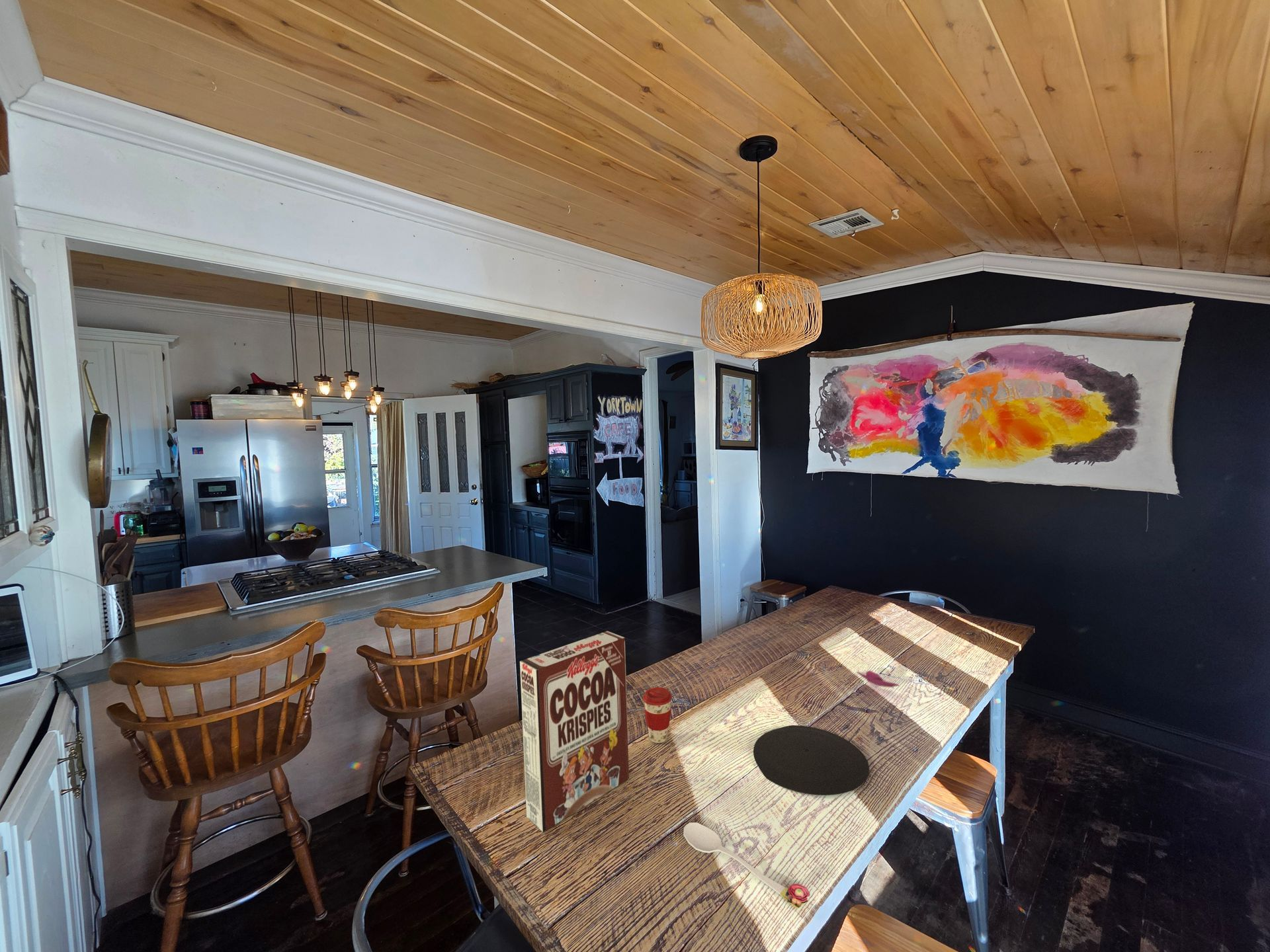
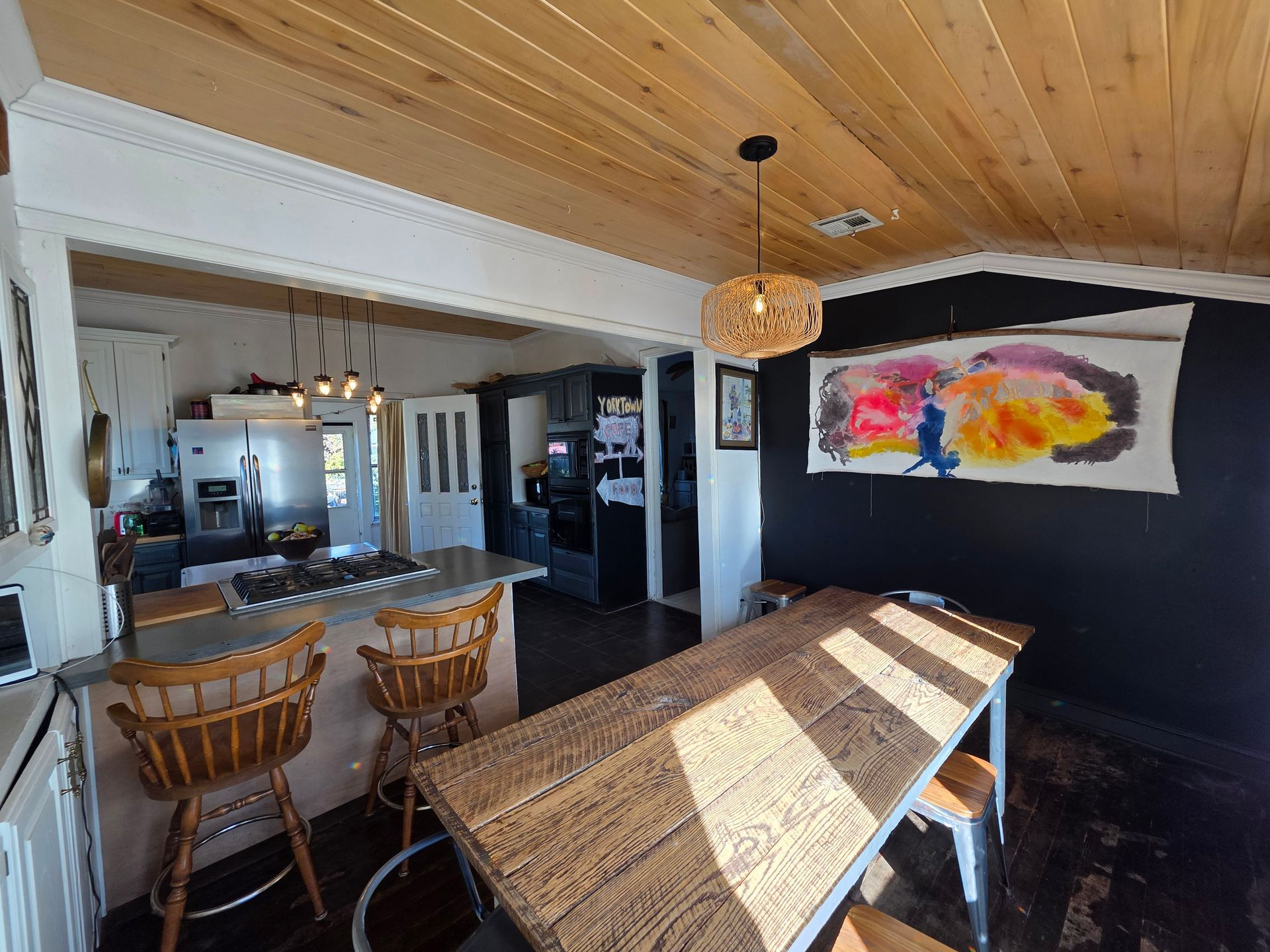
- plate (806, 753)
- coffee cup (657, 715)
- spoon (741, 860)
- cereal box (577, 723)
- flower (877, 678)
